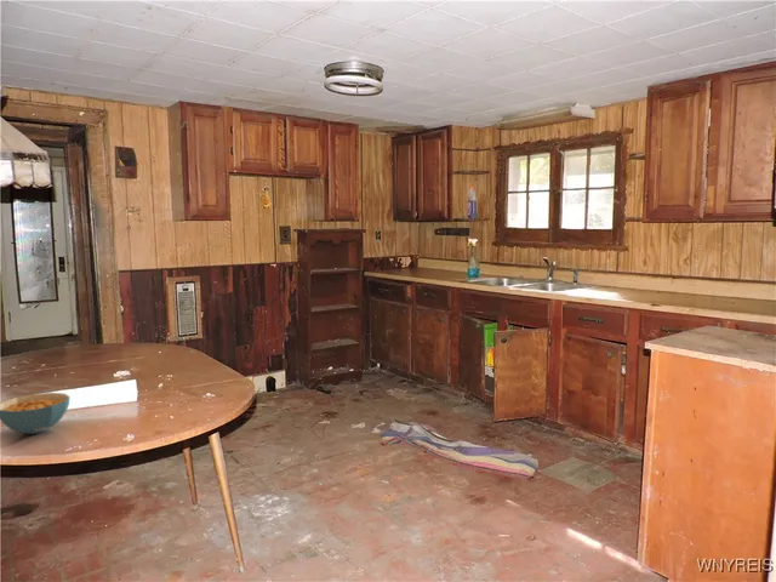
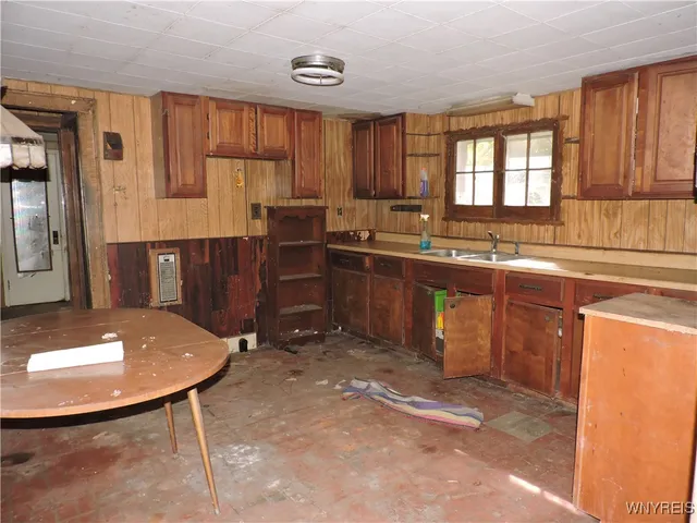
- cereal bowl (34, 416)
